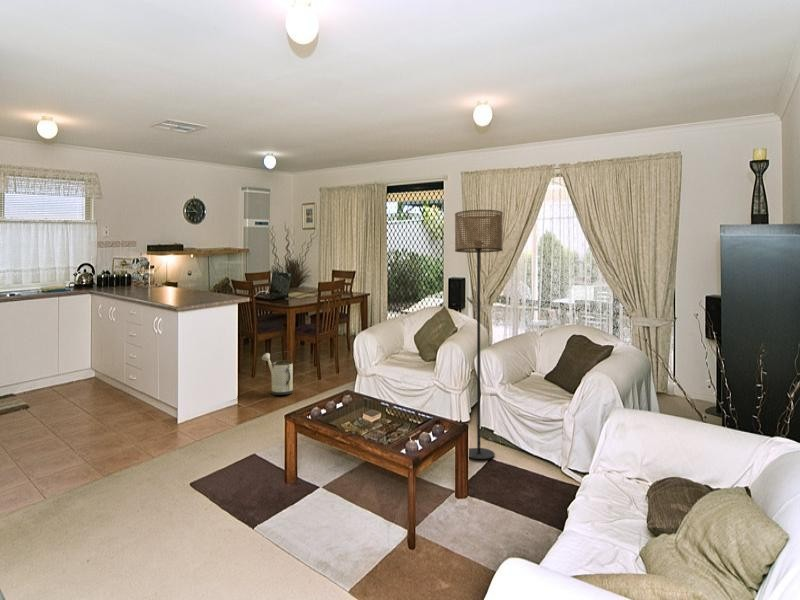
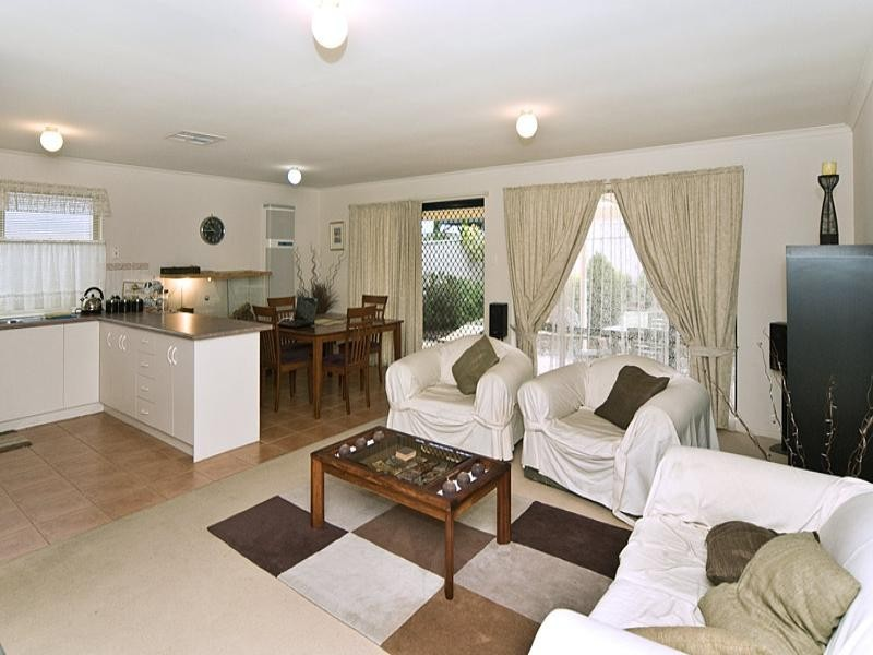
- floor lamp (478, 334)
- watering can (277, 371)
